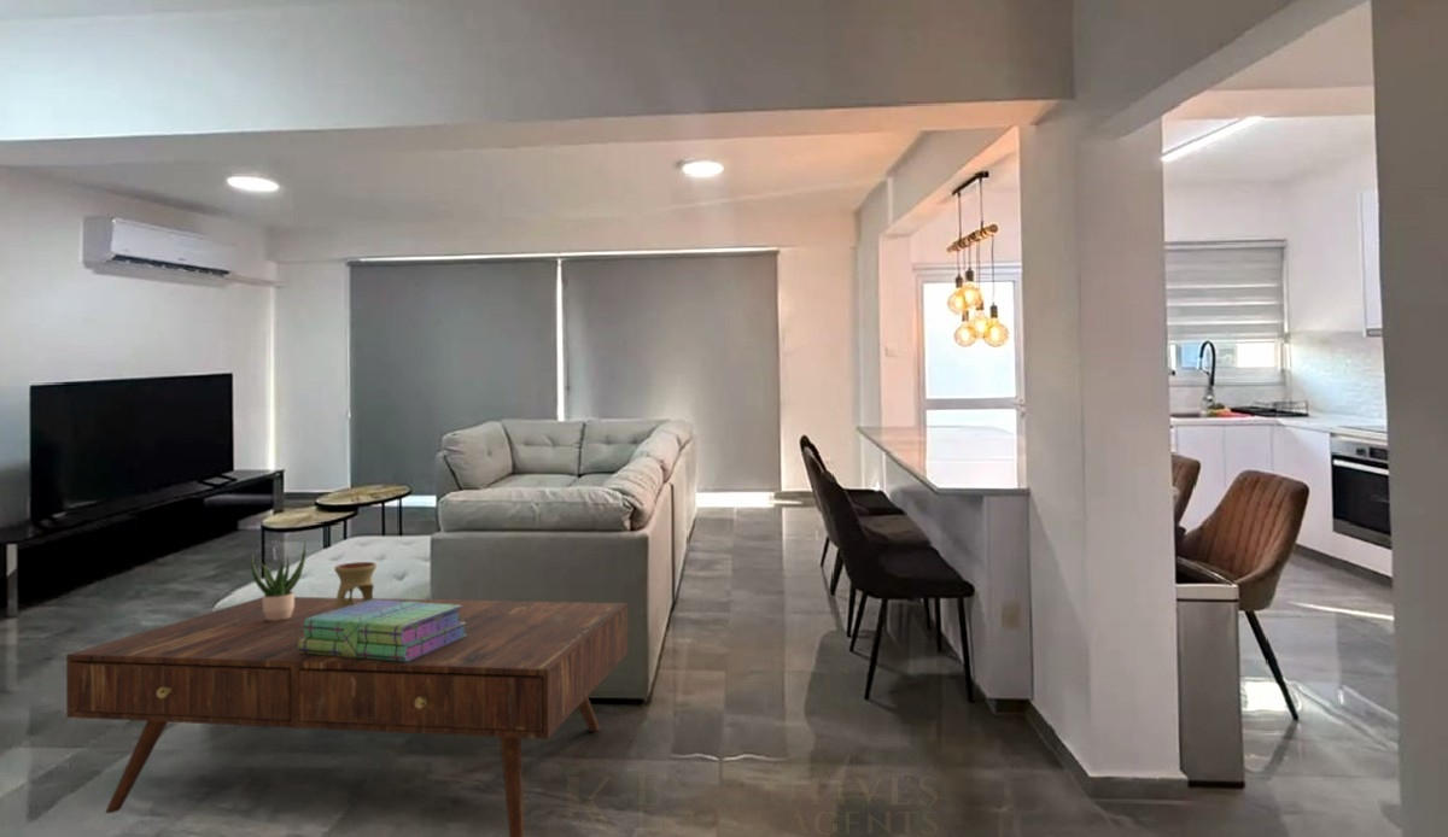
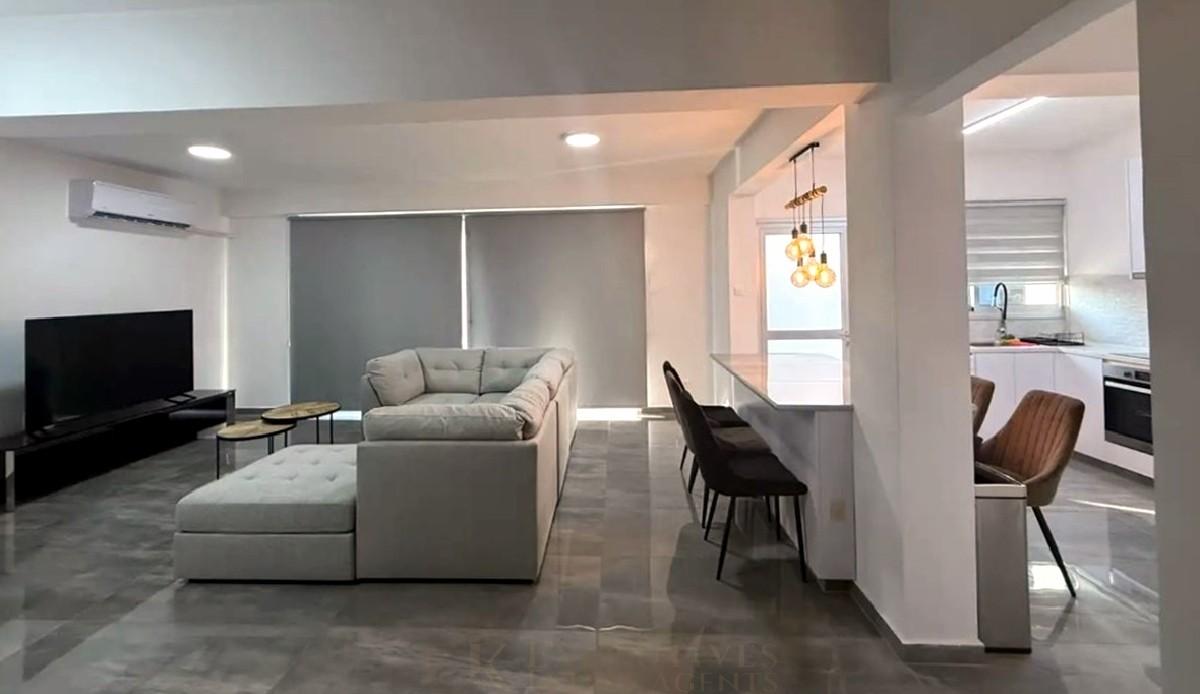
- coffee table (375, 698)
- stack of books (385, 627)
- potted plant (280, 580)
- oil burner (352, 590)
